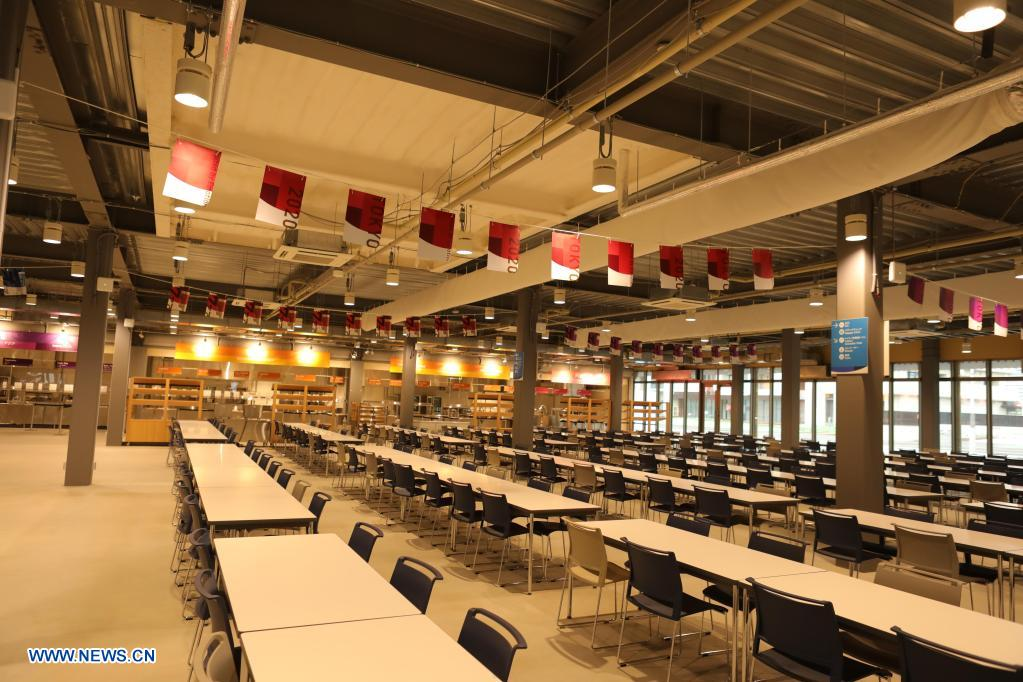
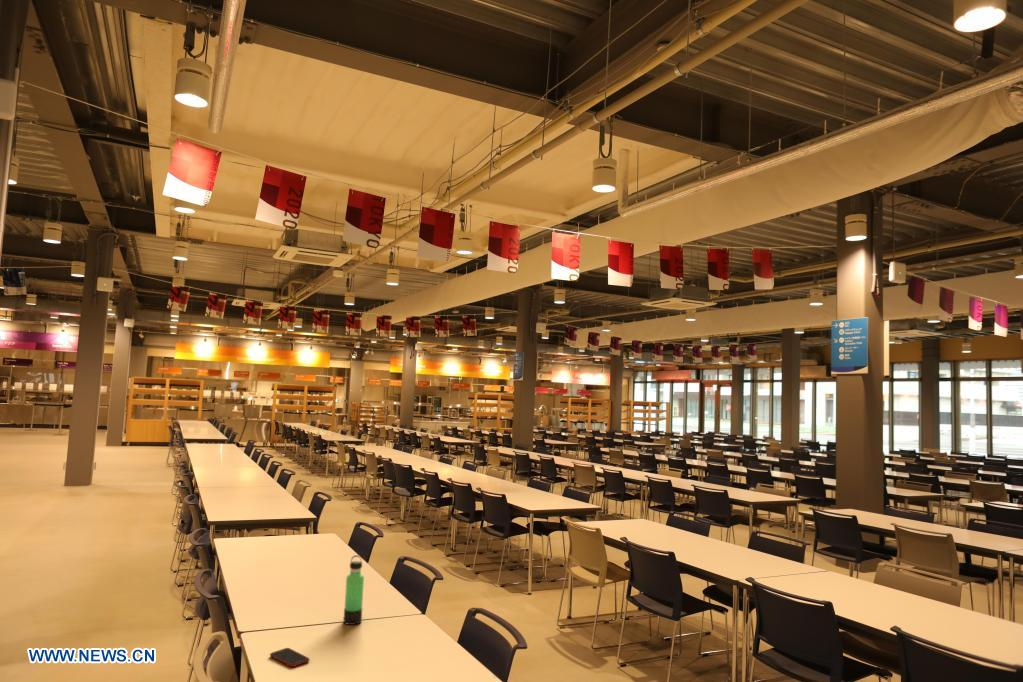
+ cell phone (289, 657)
+ thermos bottle (354, 588)
